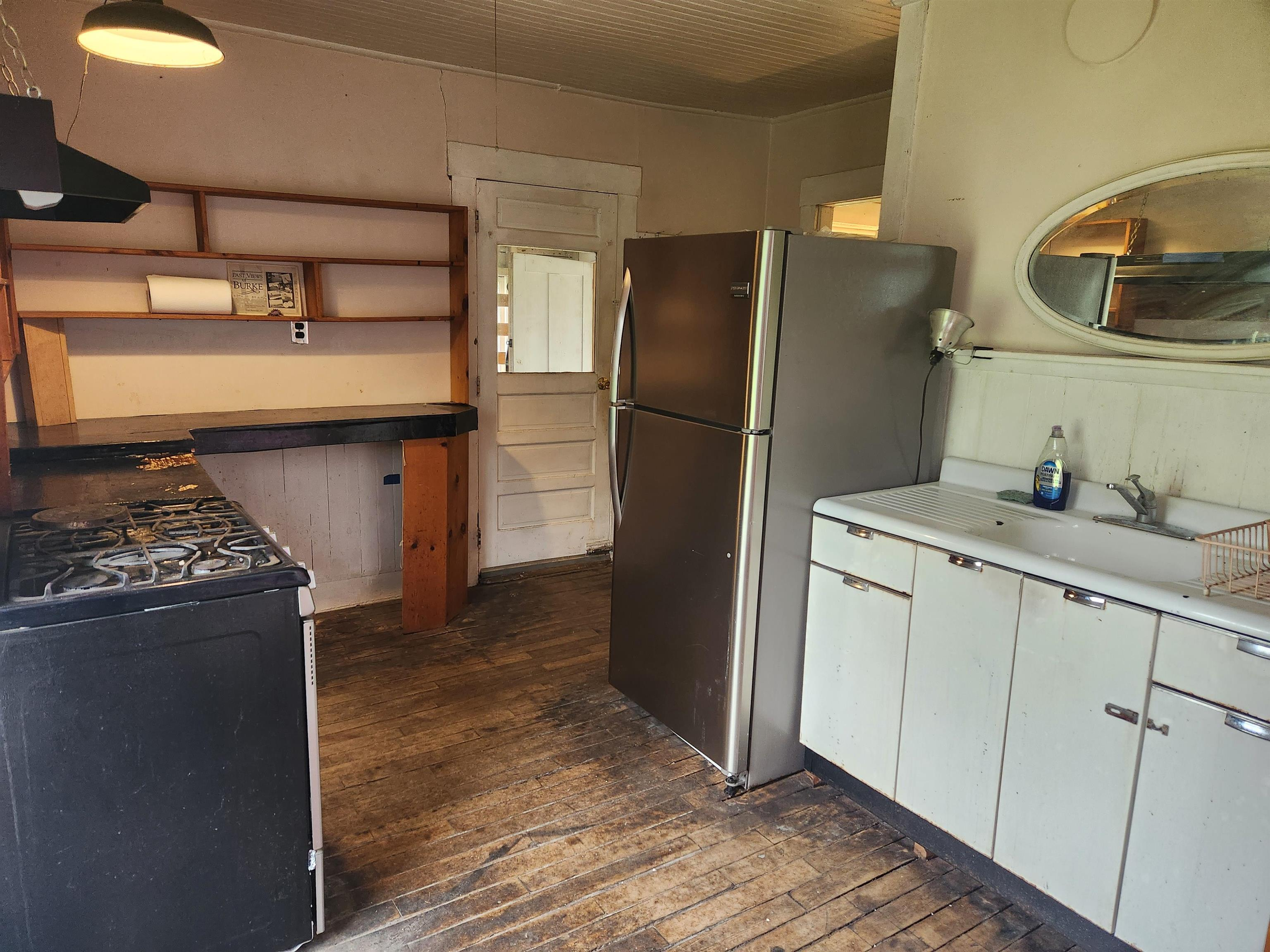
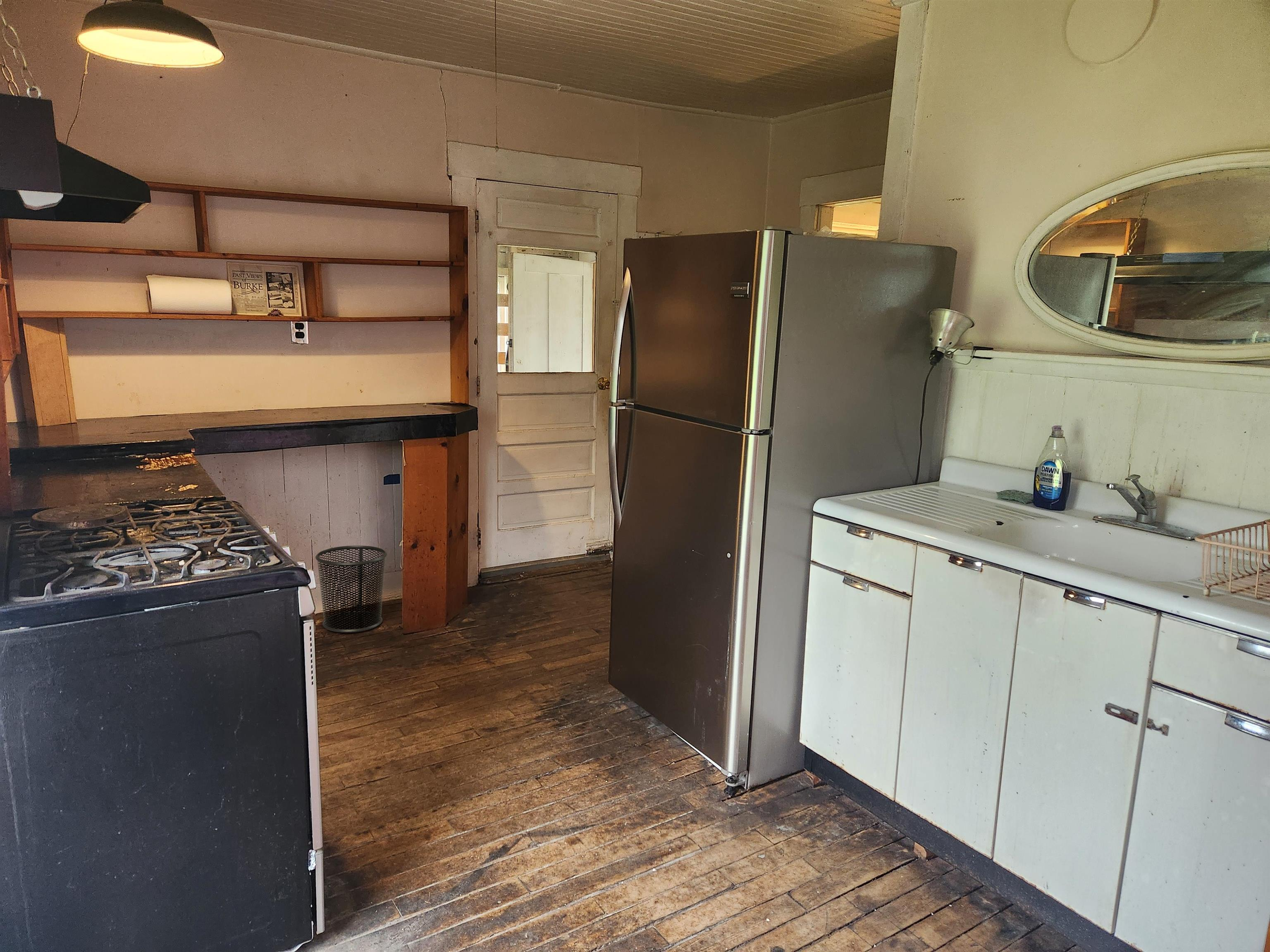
+ waste bin (352, 588)
